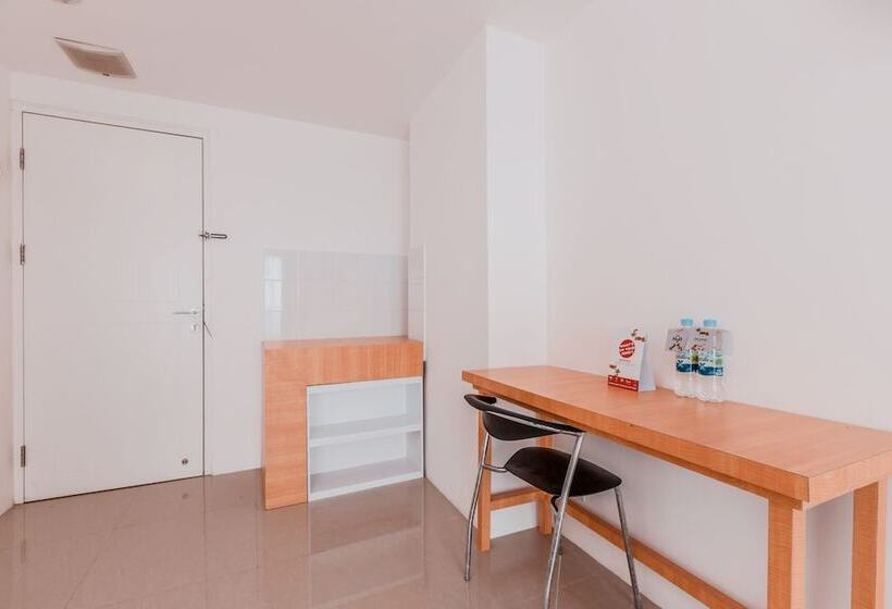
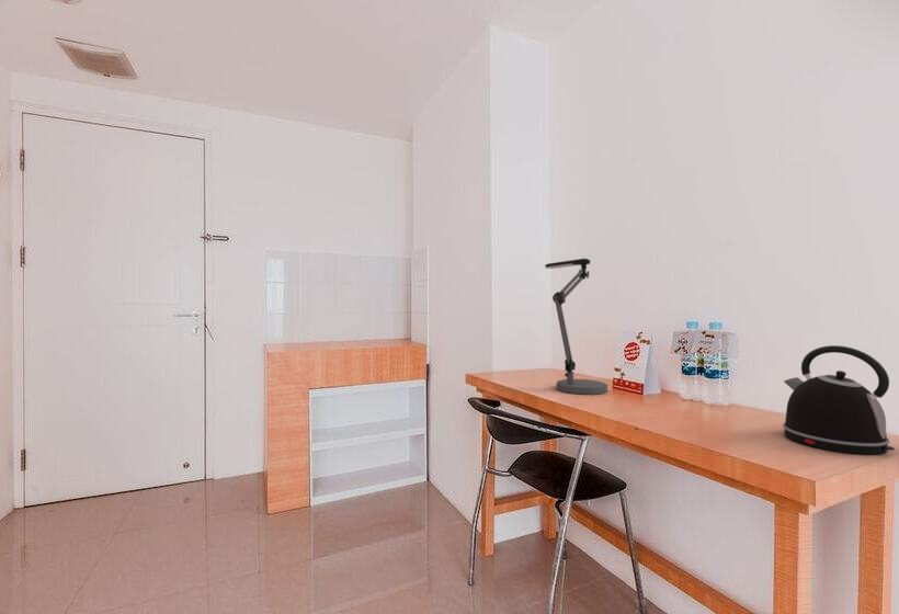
+ kettle (833, 393)
+ desk lamp (558, 318)
